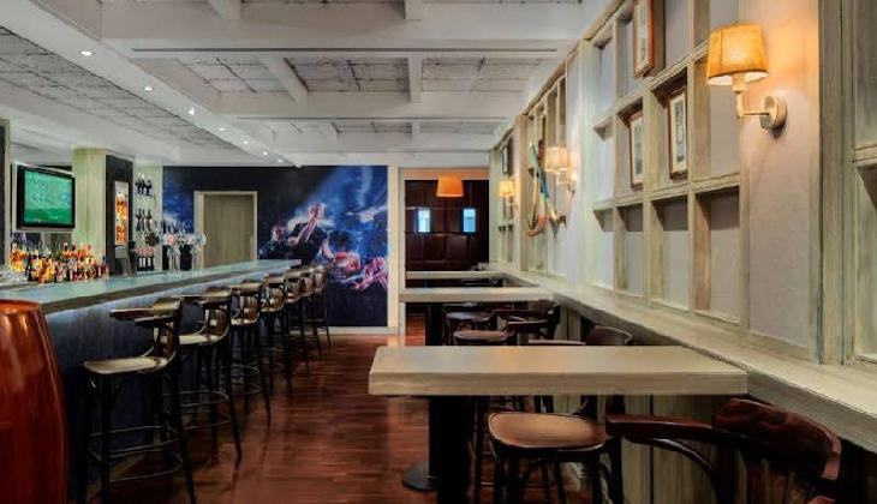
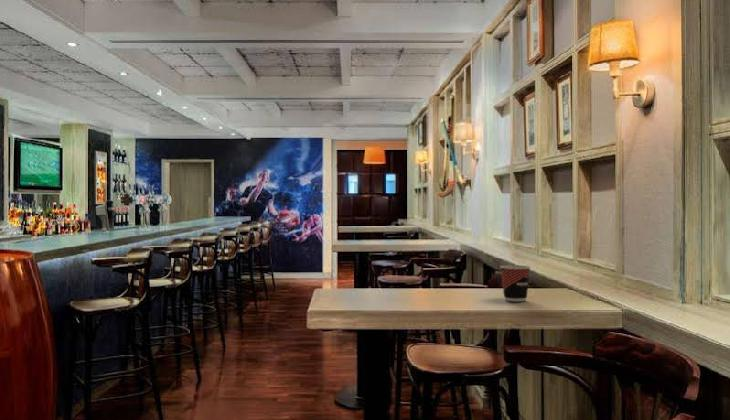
+ cup (515, 283)
